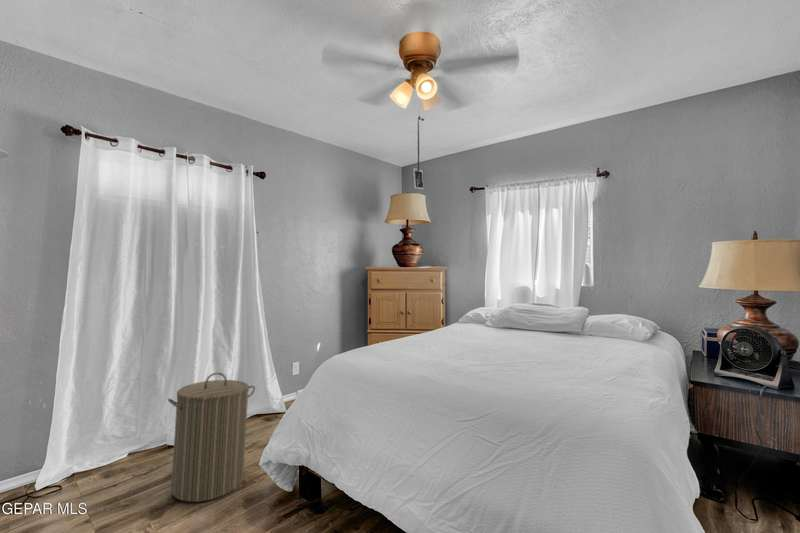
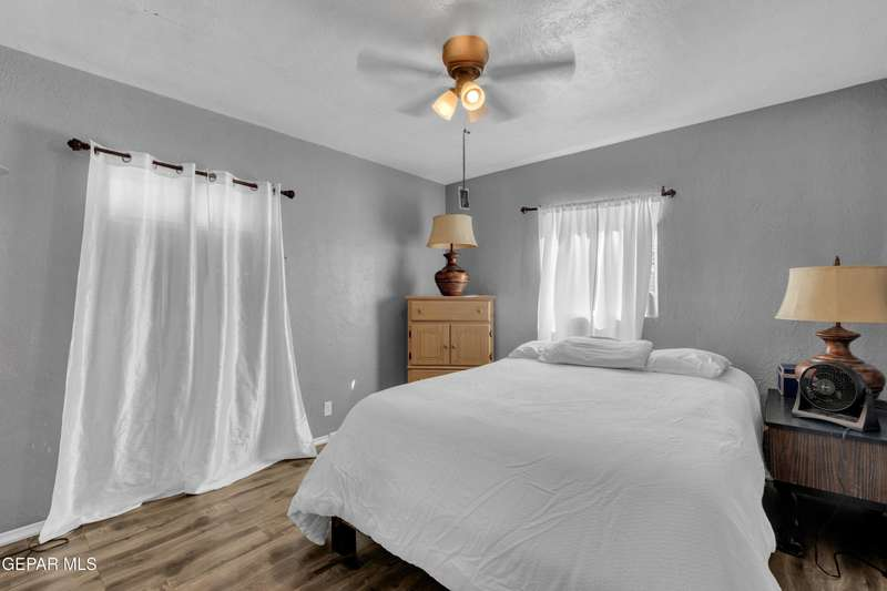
- laundry hamper (211, 427)
